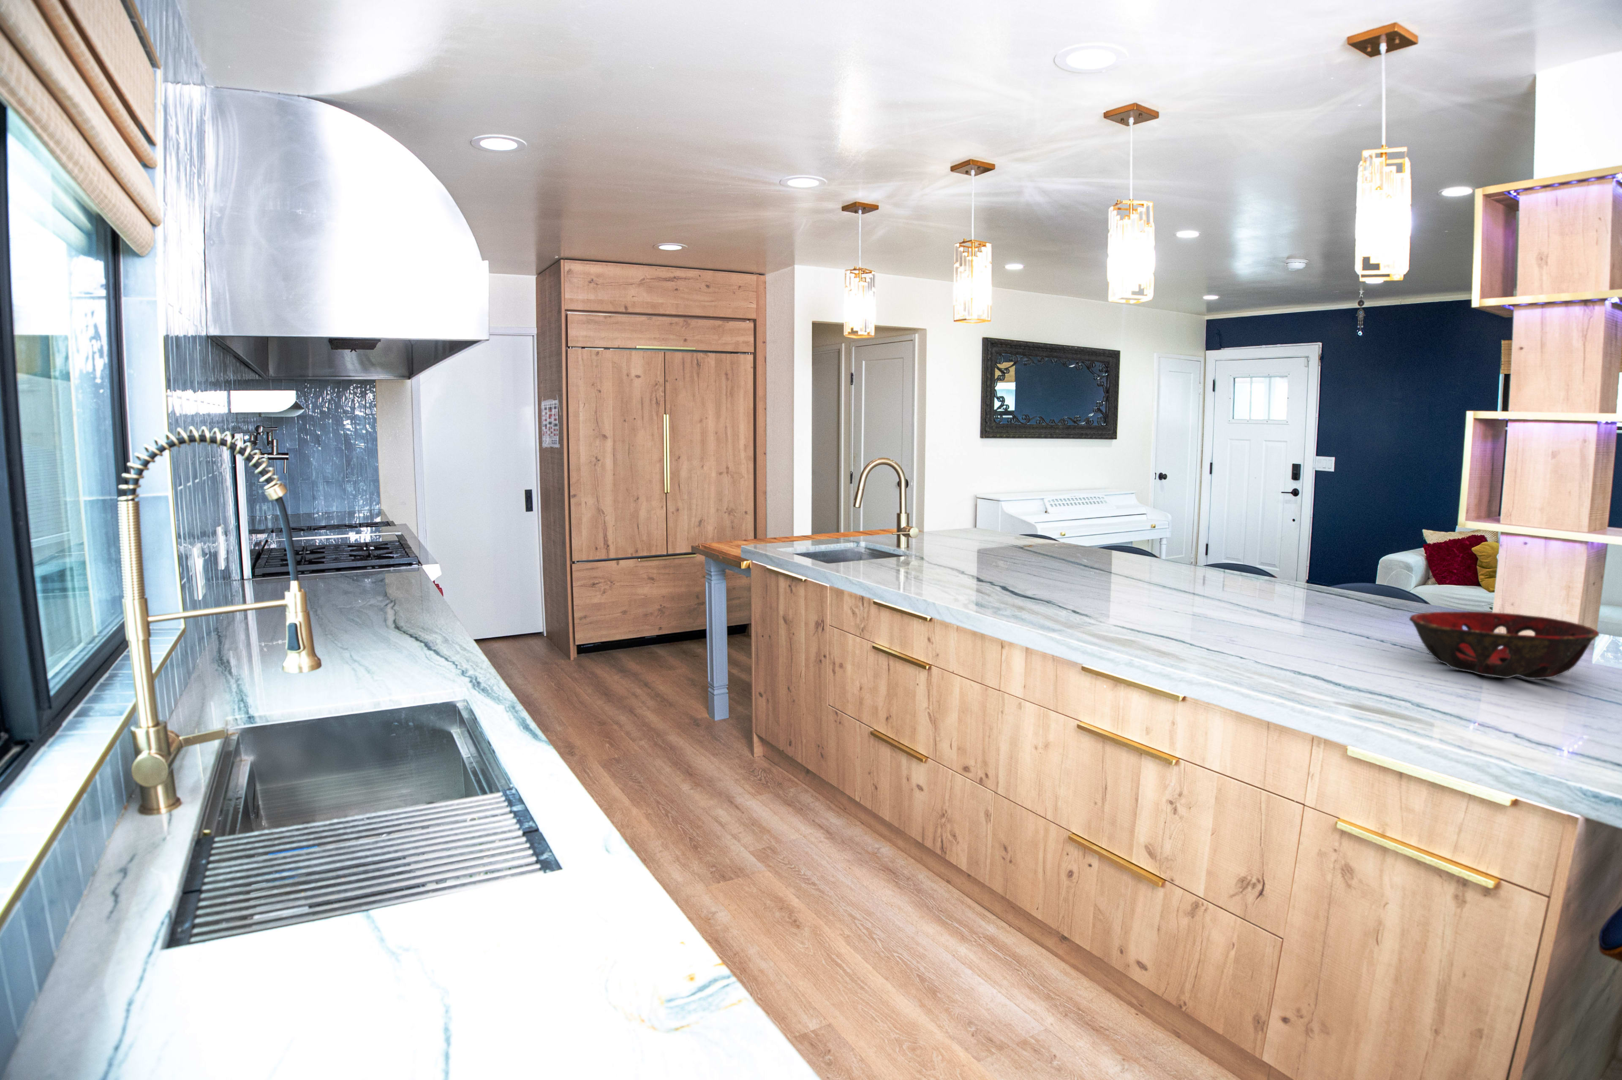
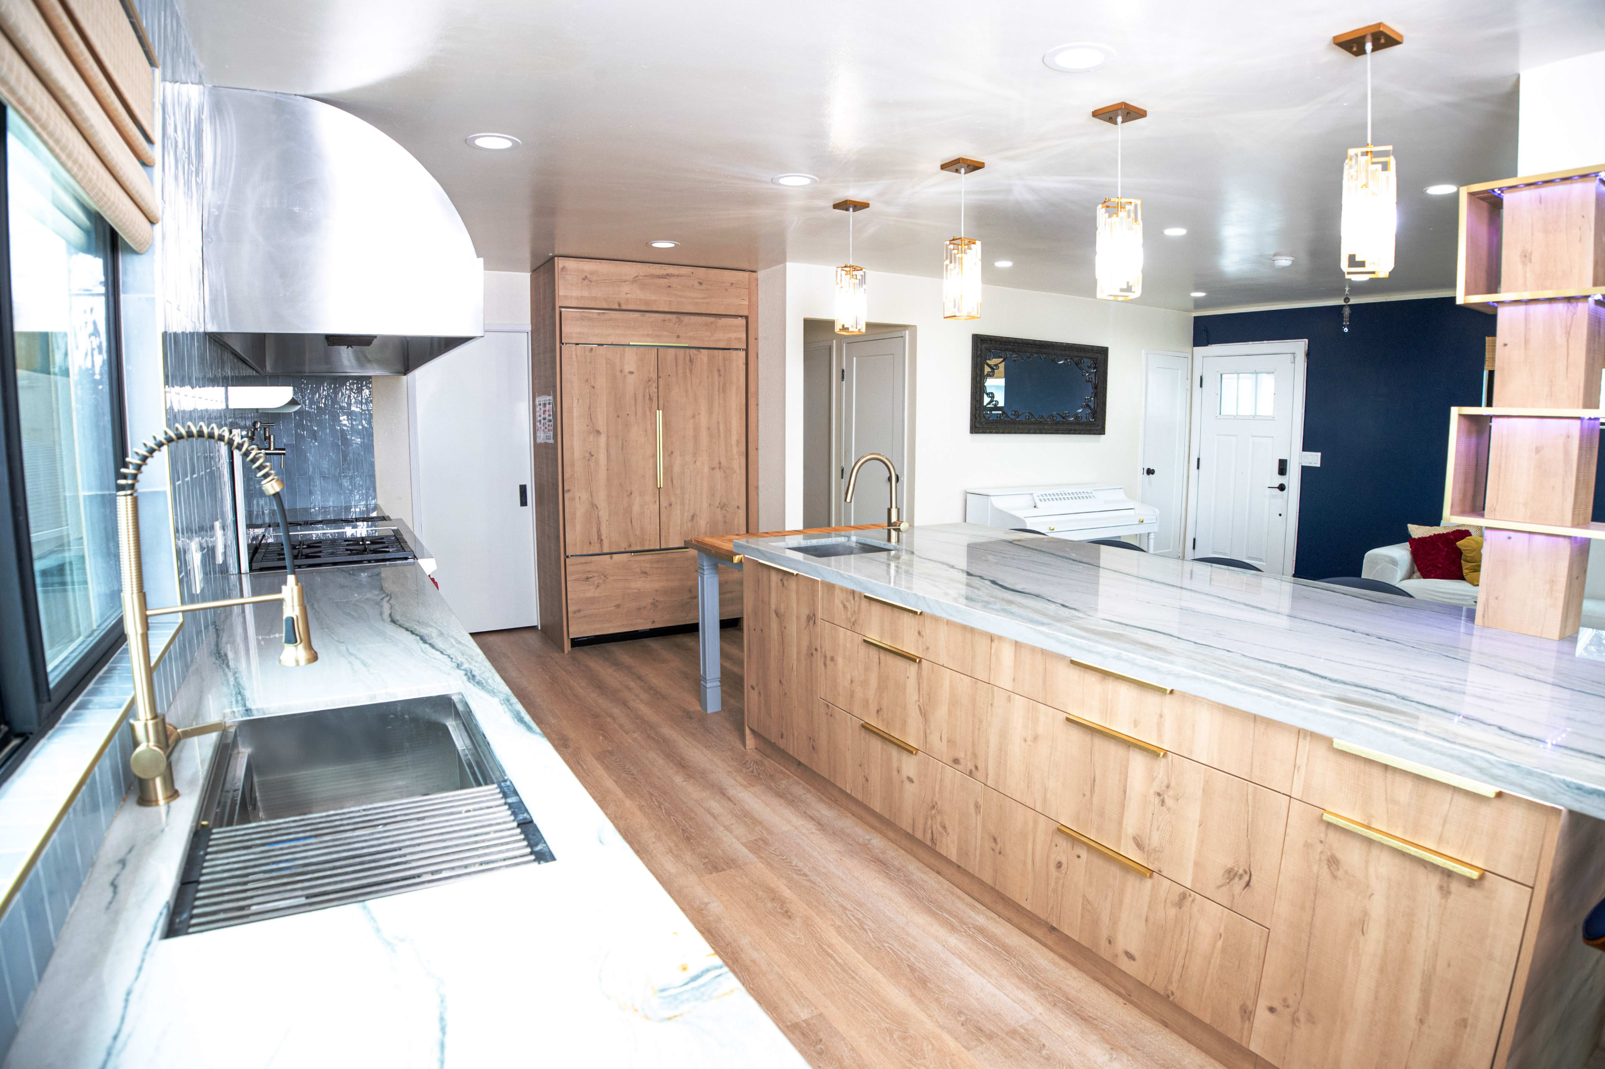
- decorative bowl (1498, 645)
